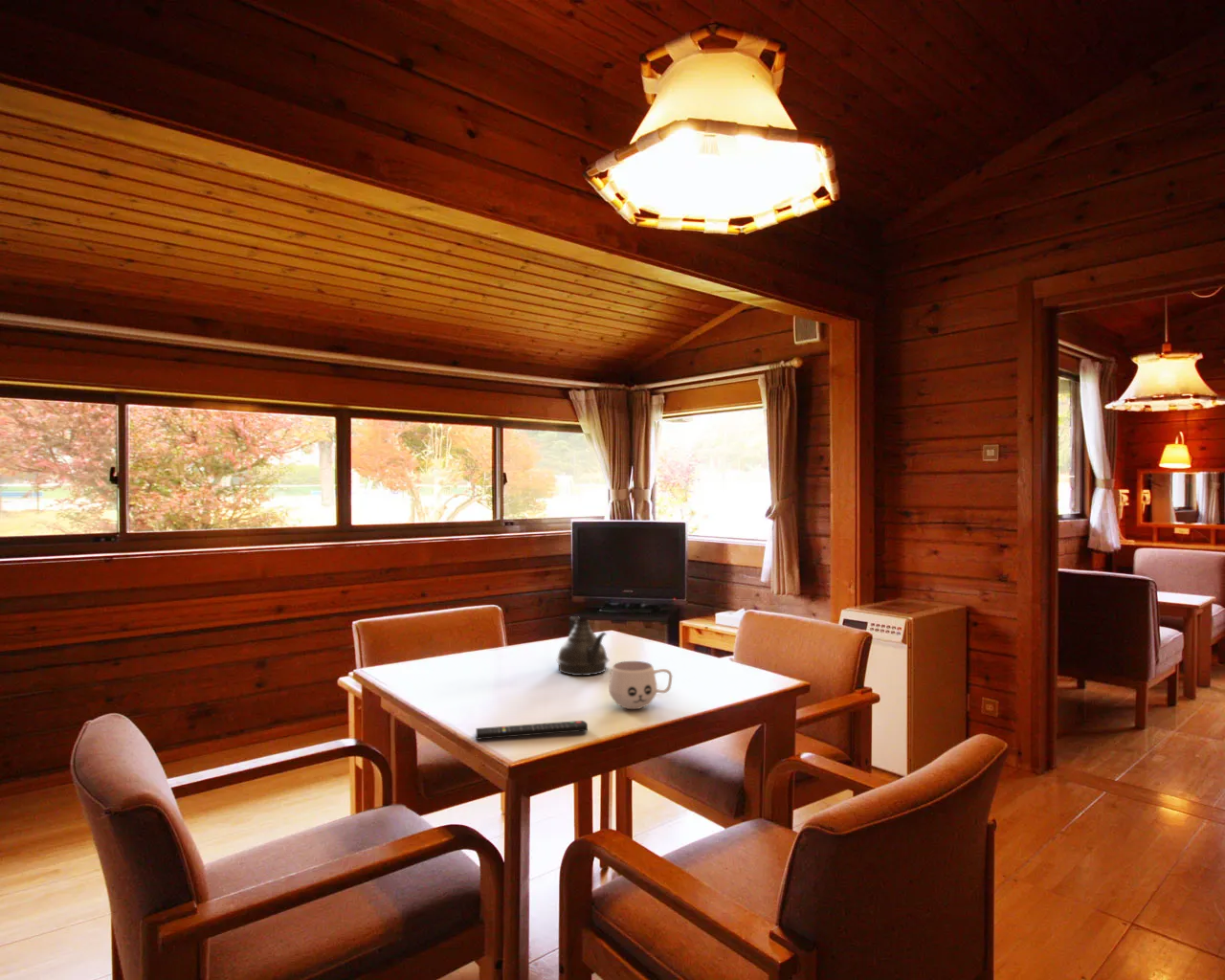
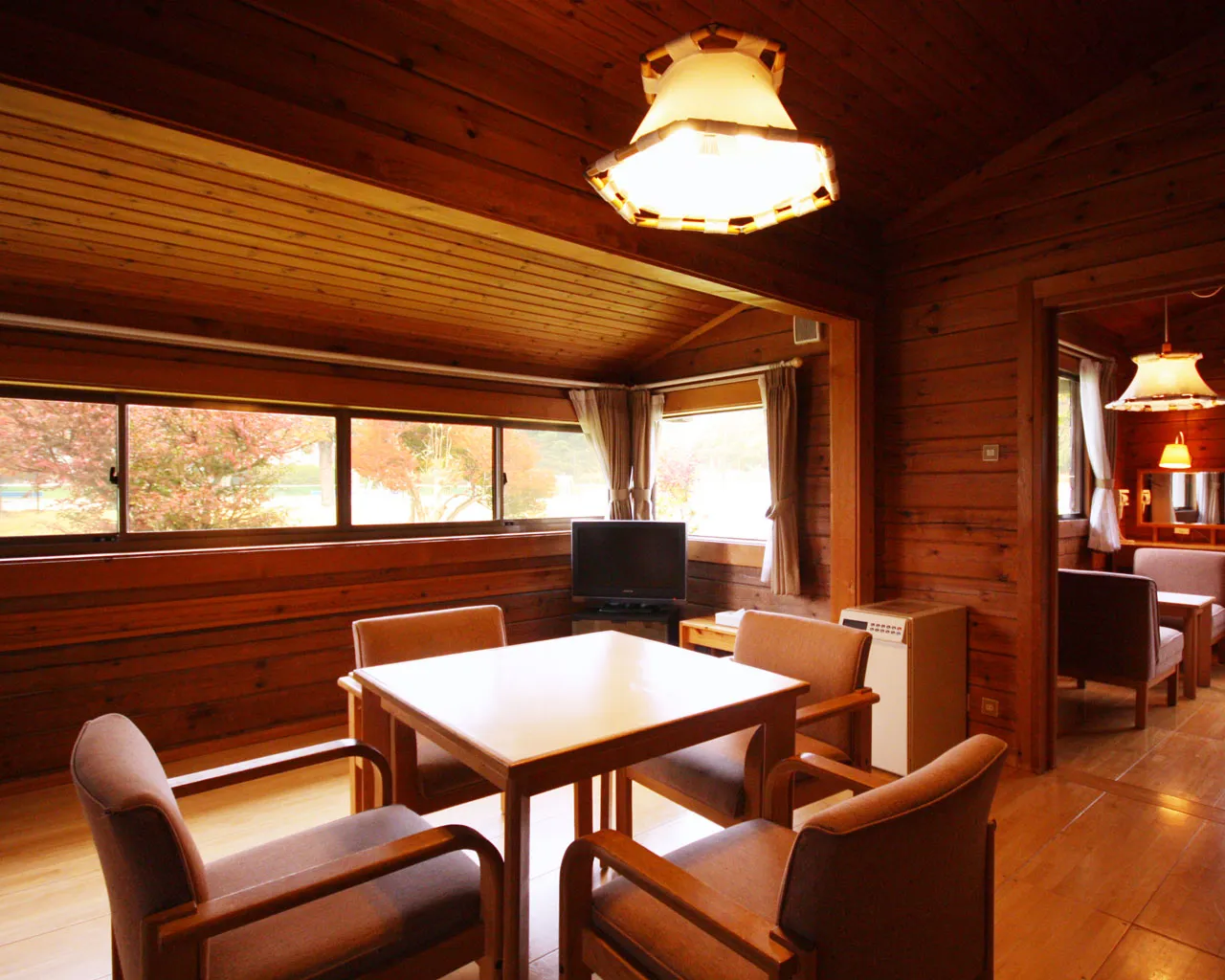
- teapot (586, 646)
- mug (641, 684)
- remote control (532, 729)
